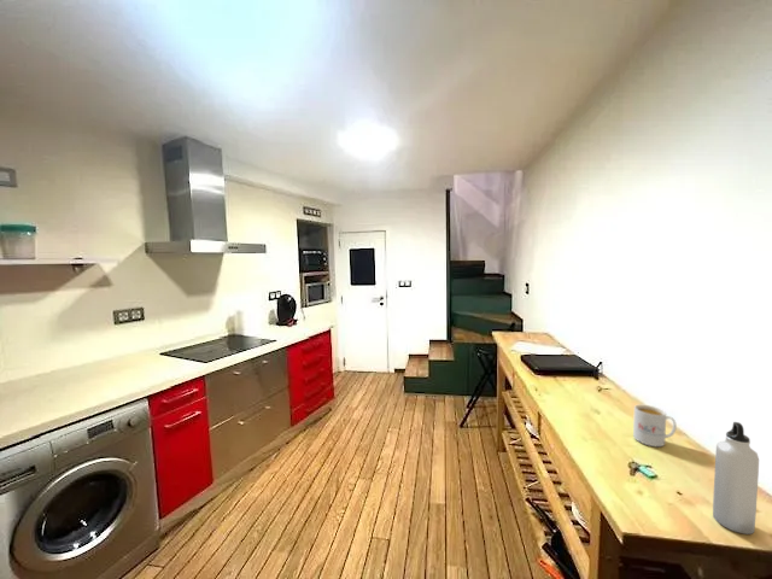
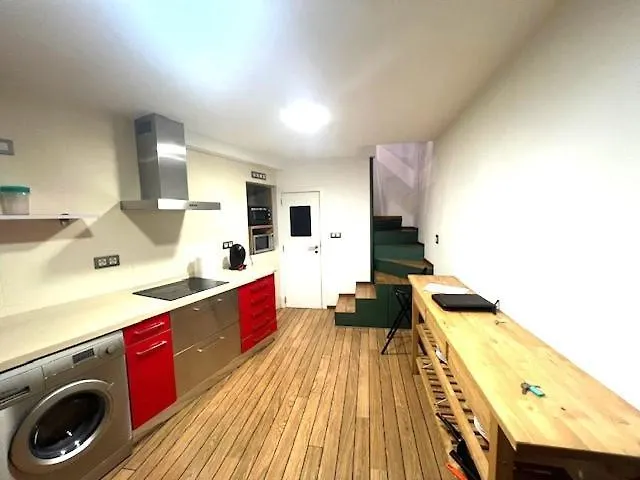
- water bottle (735, 474)
- mug (655, 425)
